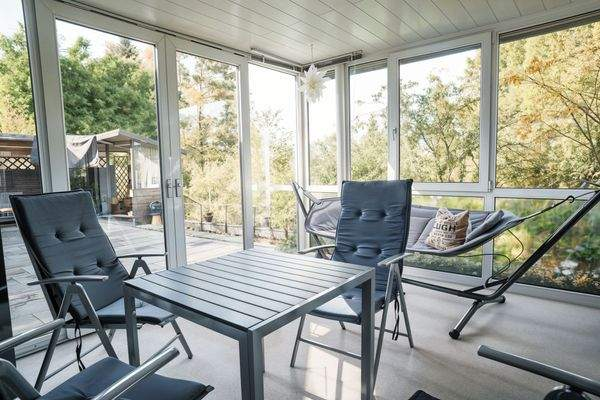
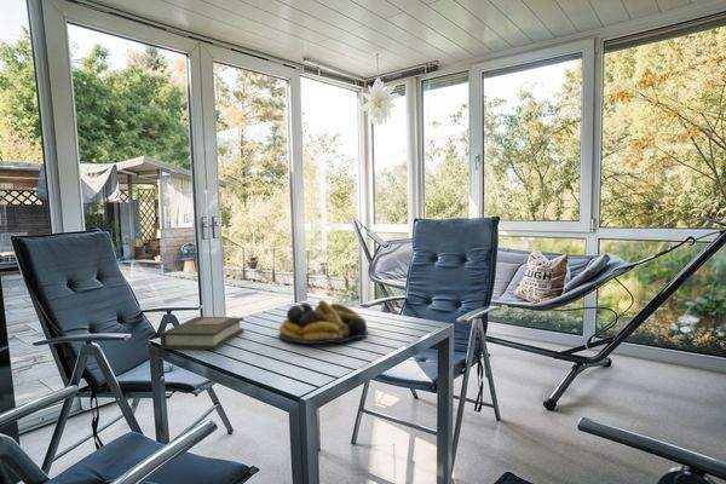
+ book (204, 332)
+ fruit bowl (323, 317)
